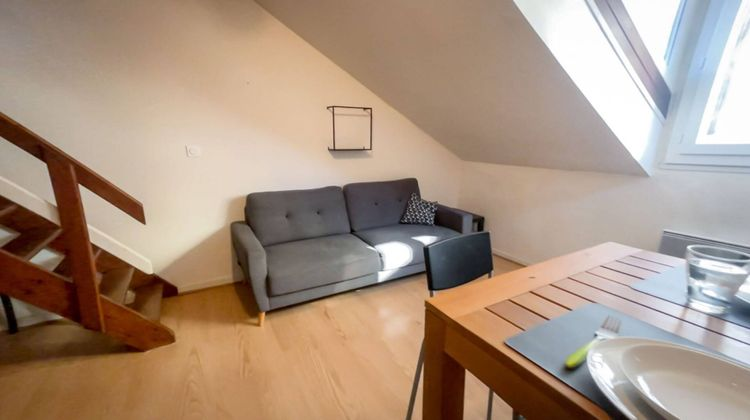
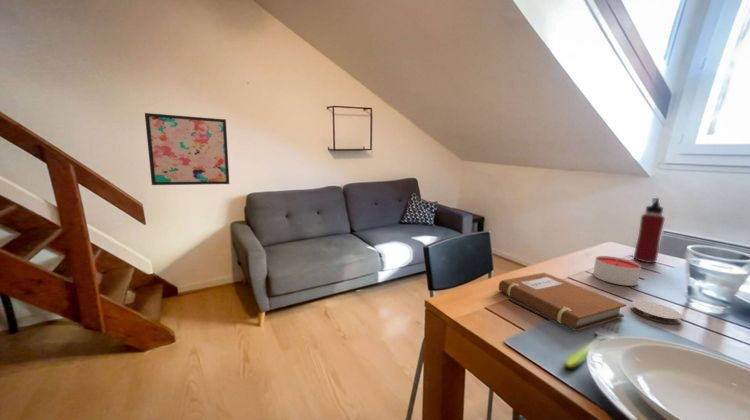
+ water bottle (650, 229)
+ wall art (190, 151)
+ coaster (655, 311)
+ candle (616, 269)
+ notebook (554, 296)
